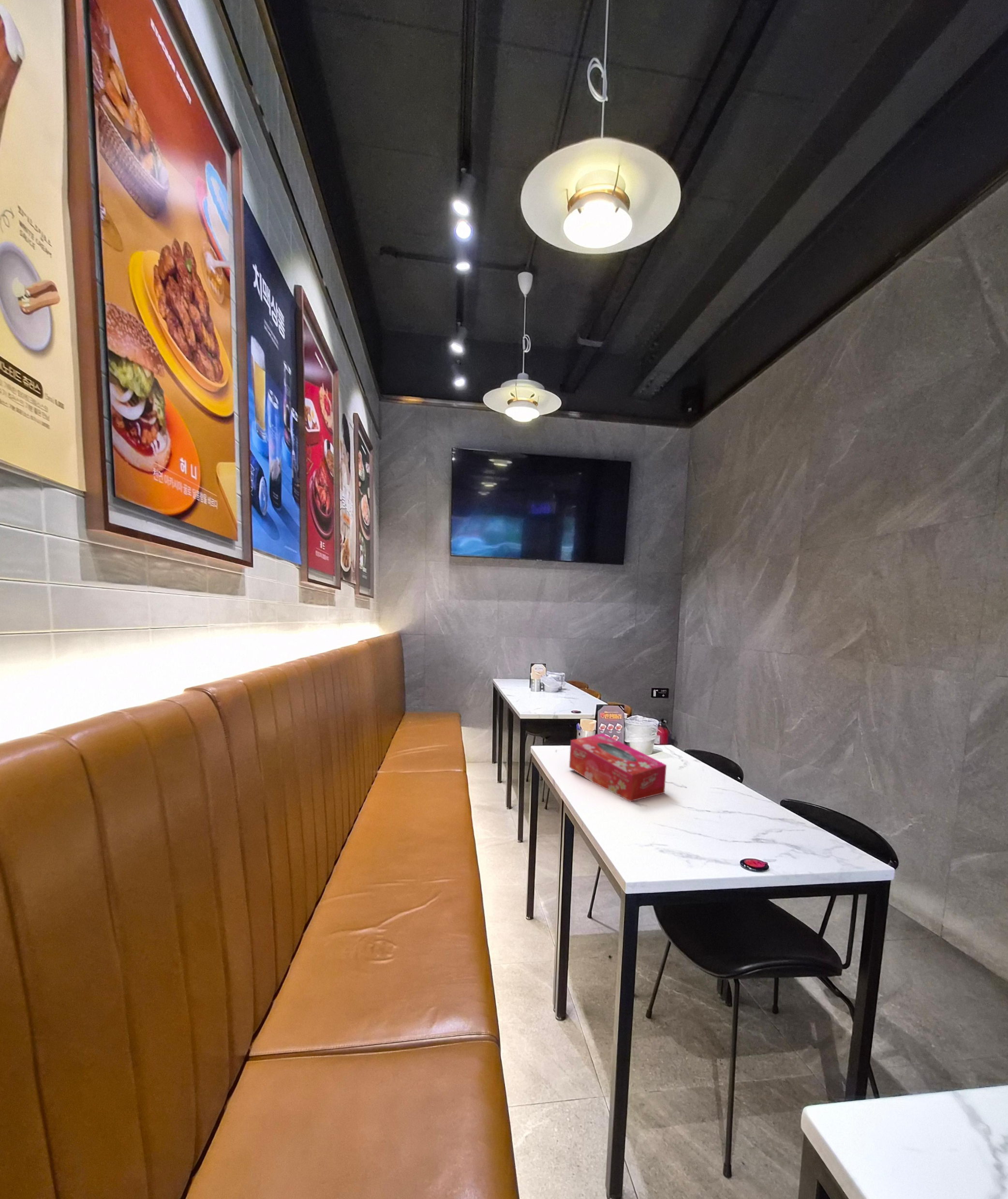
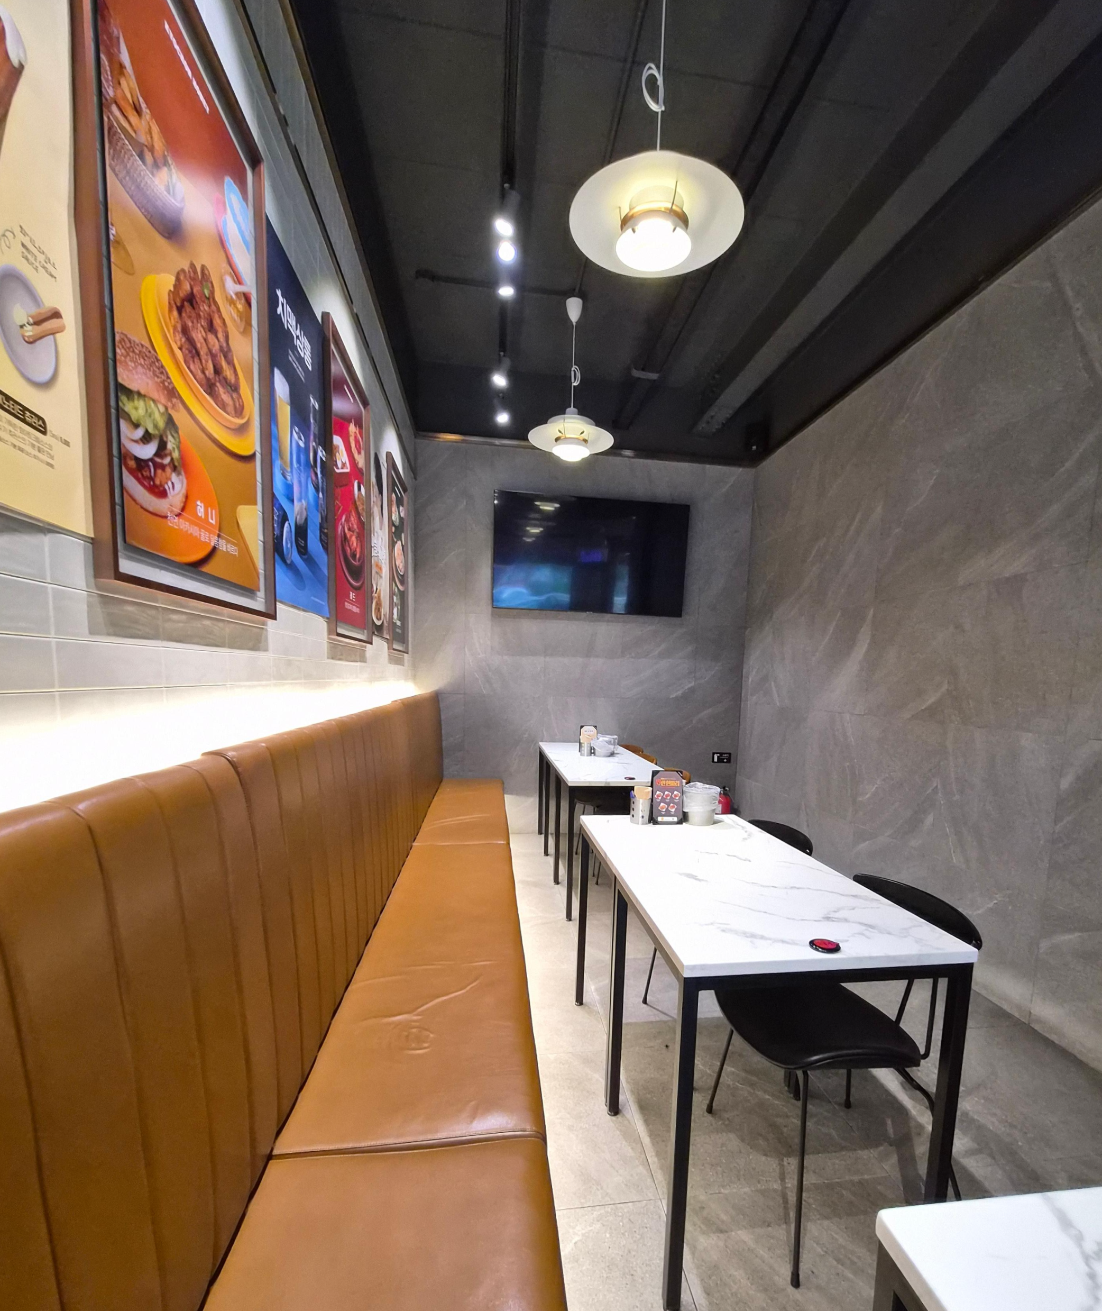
- tissue box (615, 766)
